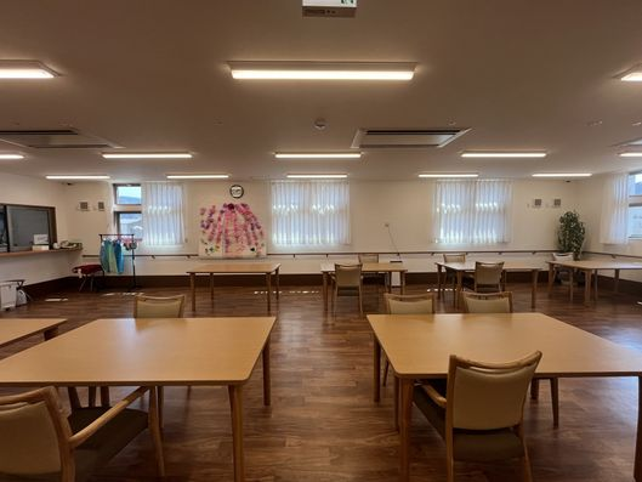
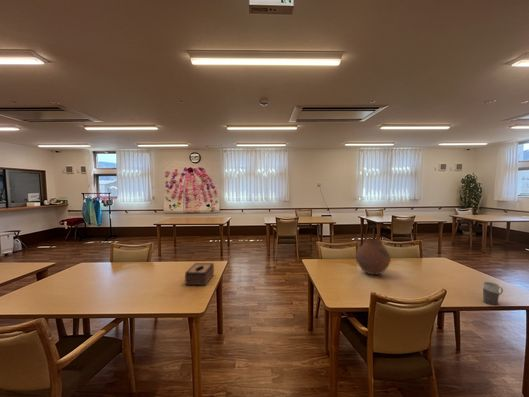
+ vase (372, 256)
+ mug (493, 293)
+ tissue box (200, 273)
